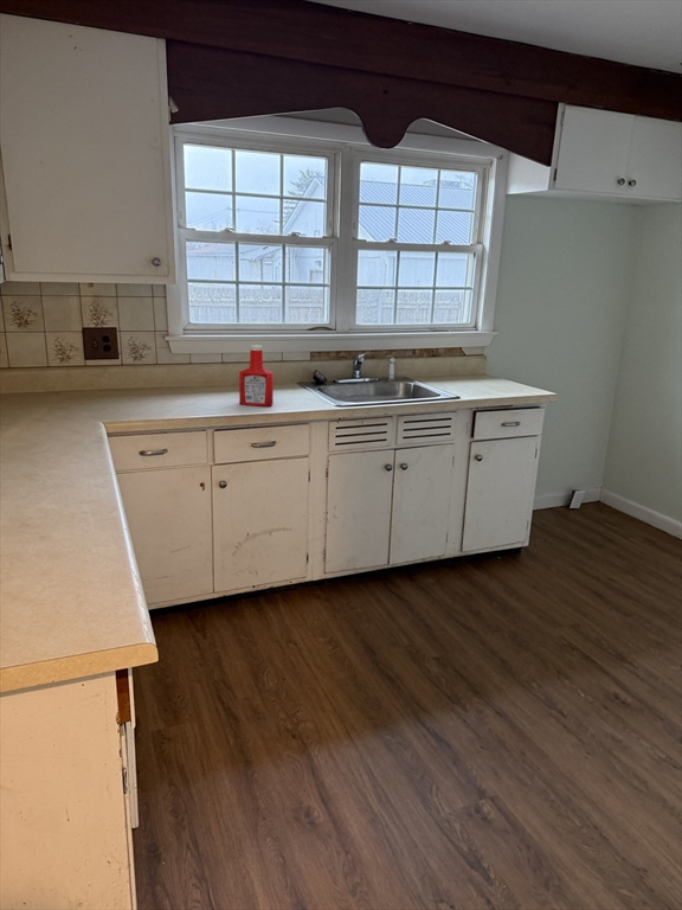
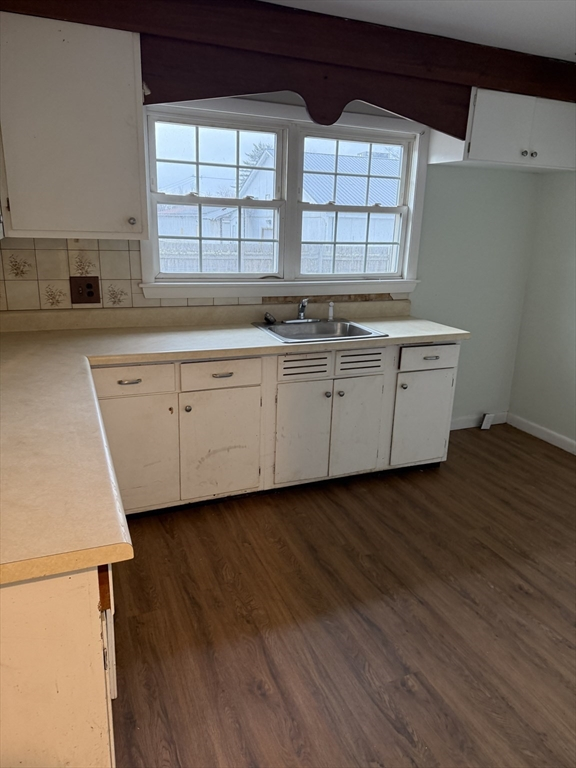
- soap bottle (256, 374)
